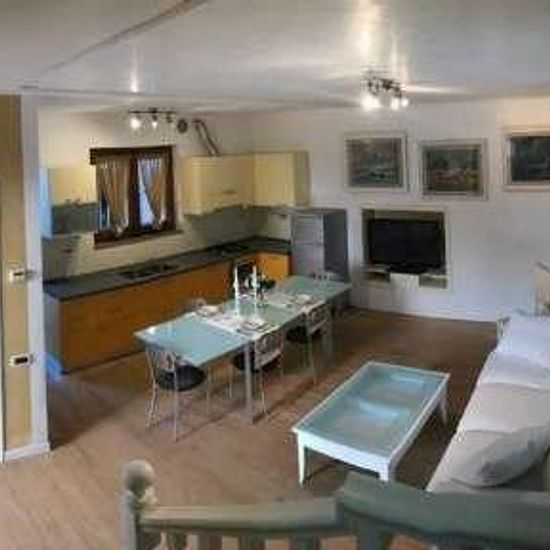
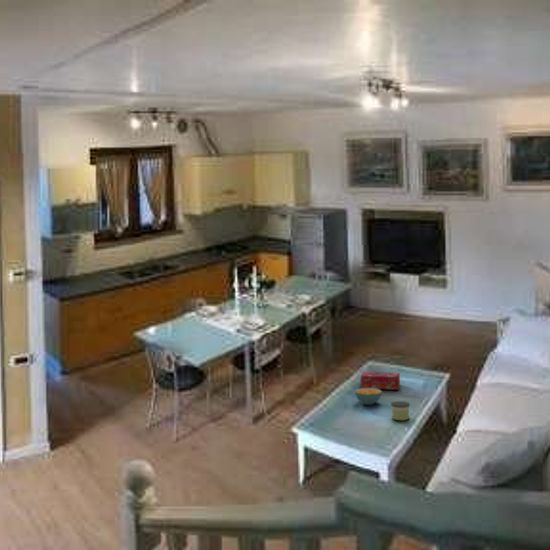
+ tissue box (380, 380)
+ cereal bowl (368, 397)
+ candle (400, 411)
